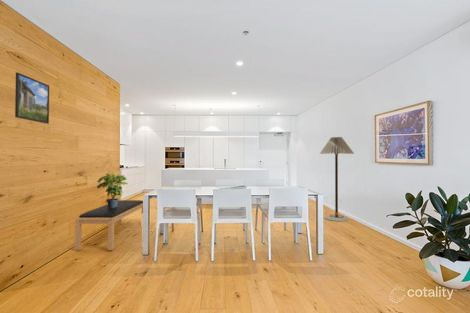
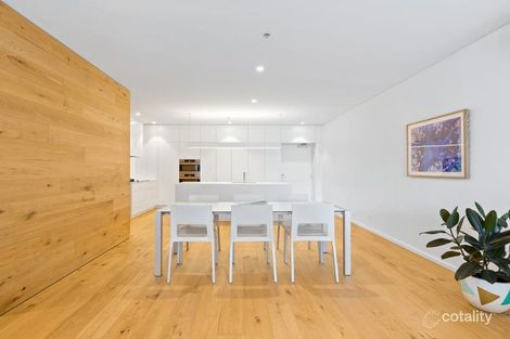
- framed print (33, 100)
- floor lamp (336, 177)
- bench (115, 220)
- potted plant (112, 189)
